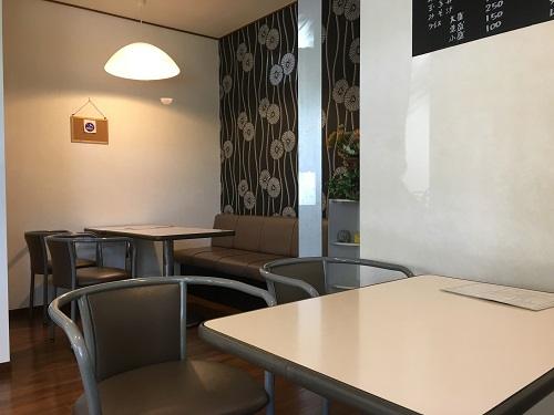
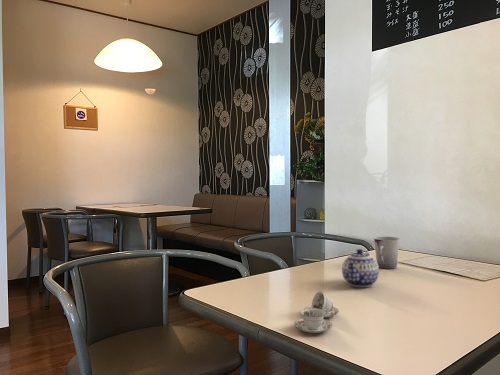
+ cup (385, 253)
+ teapot (360, 266)
+ chinaware (317, 309)
